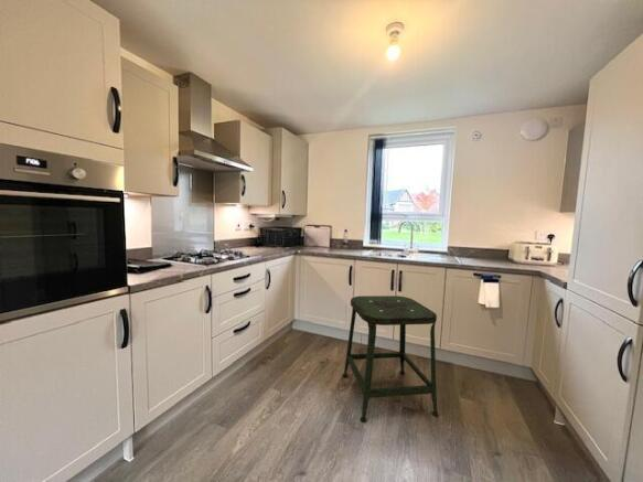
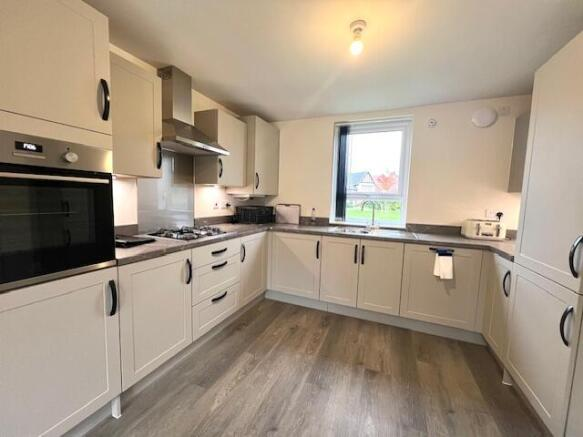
- stool (387, 353)
